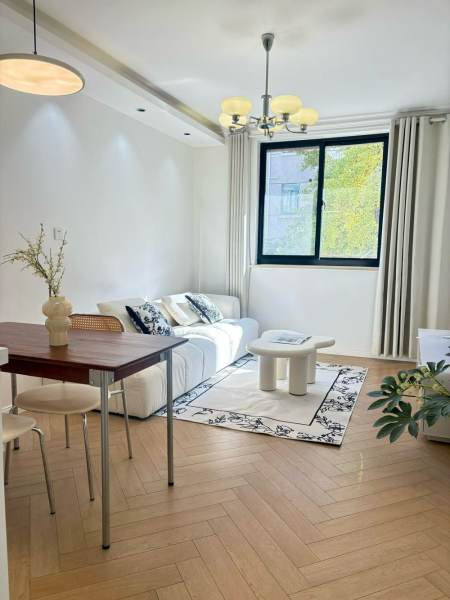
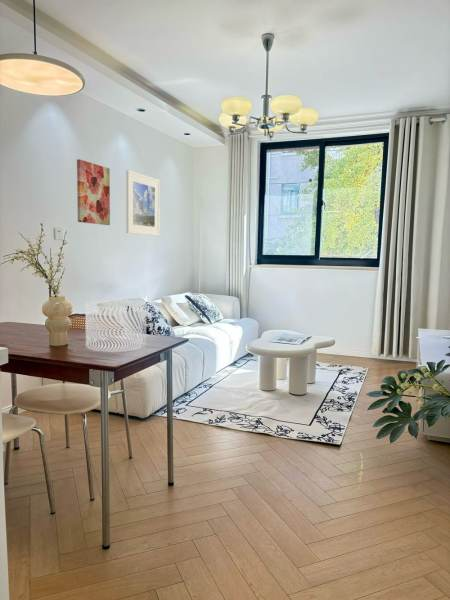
+ decorative bowl (116, 324)
+ wall art (94, 194)
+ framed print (143, 205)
